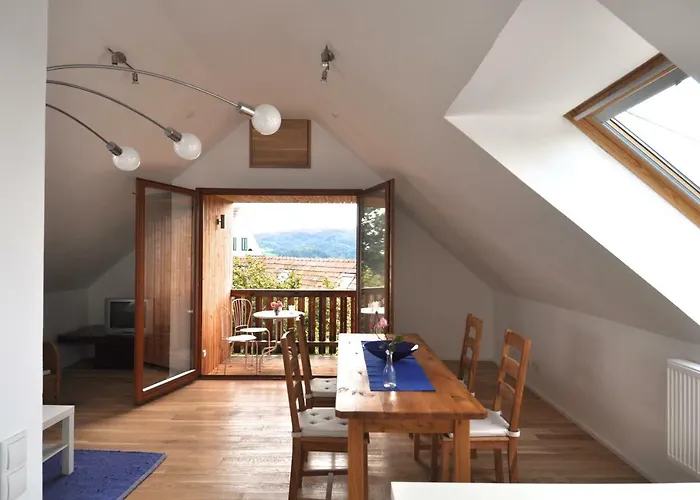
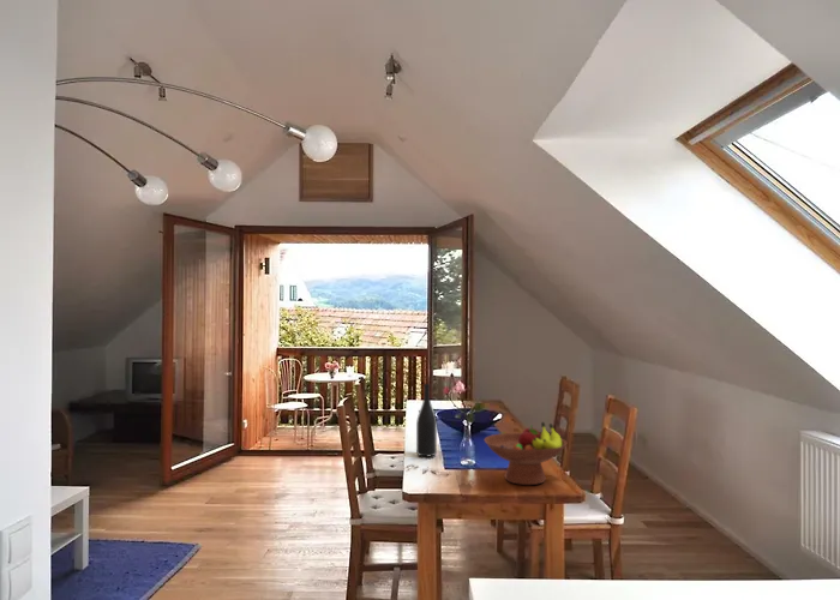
+ fruit bowl (524, 452)
+ wine bottle (426, 419)
